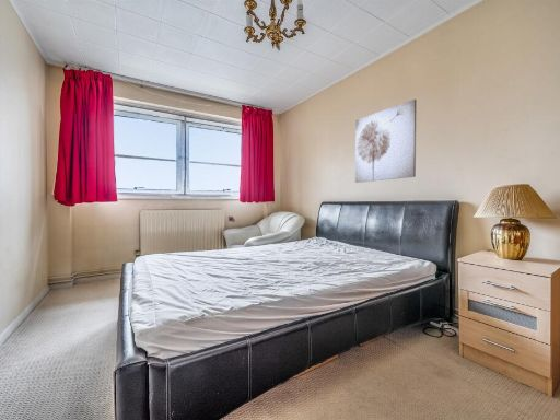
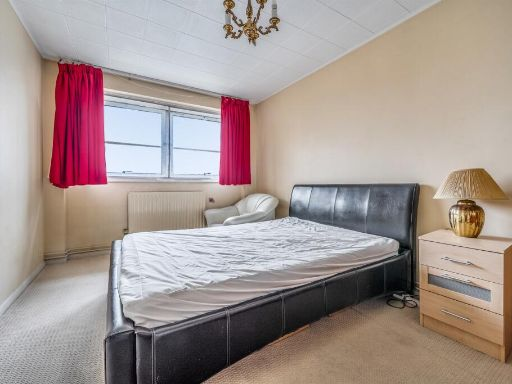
- wall art (382, 145)
